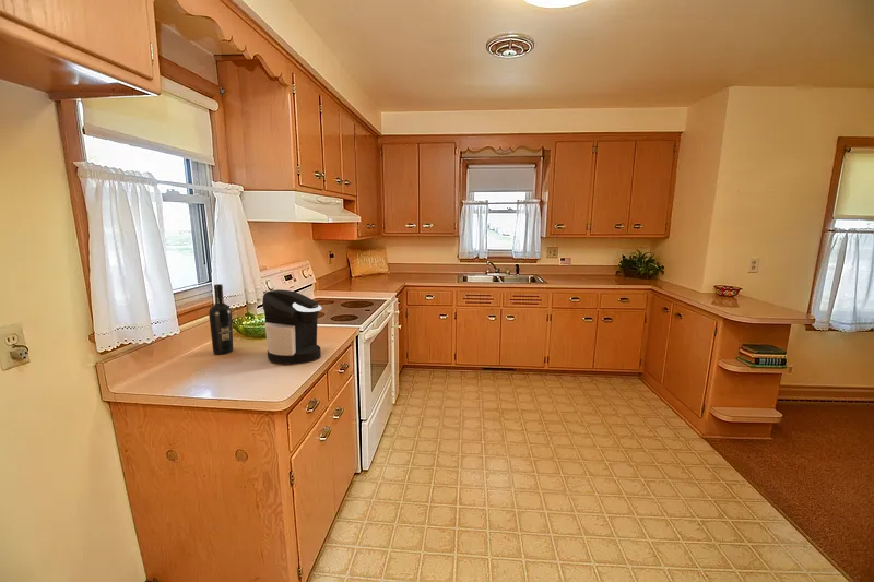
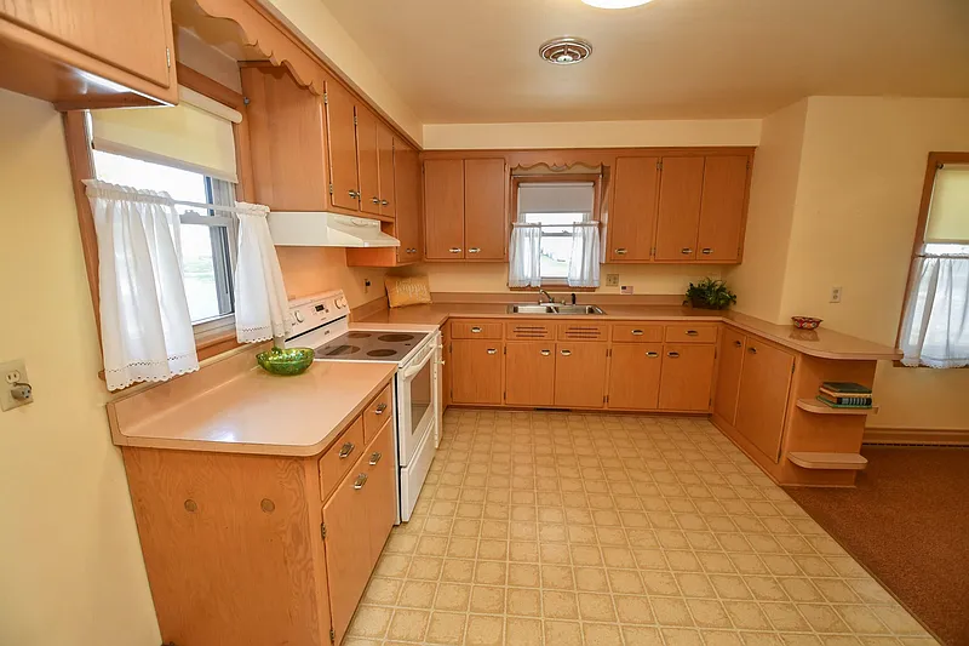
- wine bottle (221, 318)
- coffee maker (295, 323)
